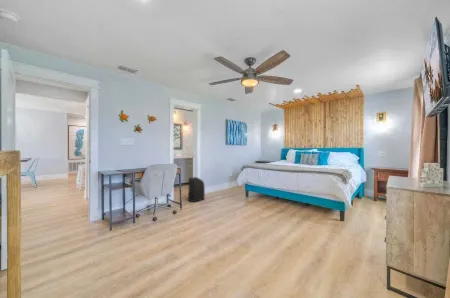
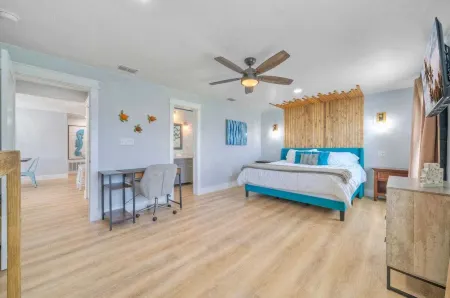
- backpack (195, 188)
